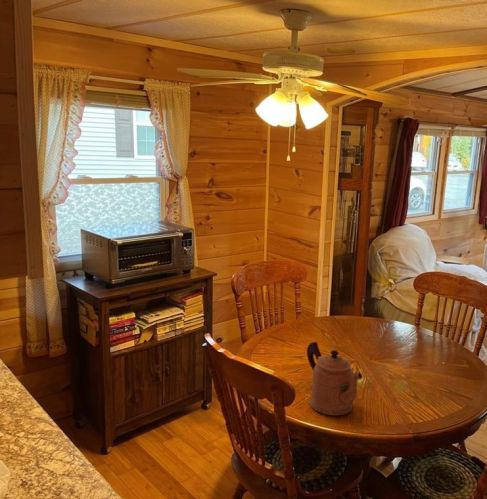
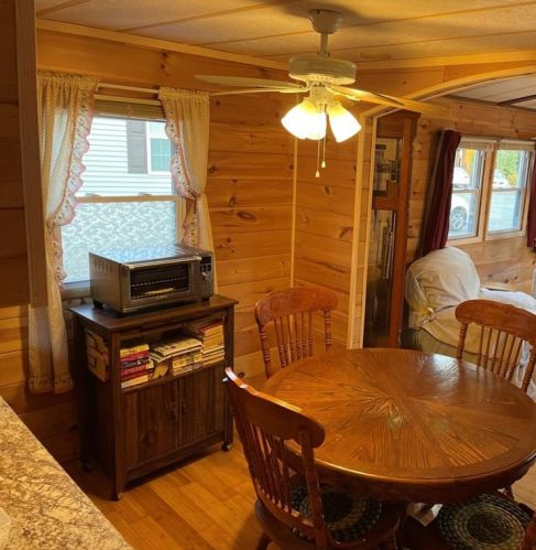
- coffeepot (332, 377)
